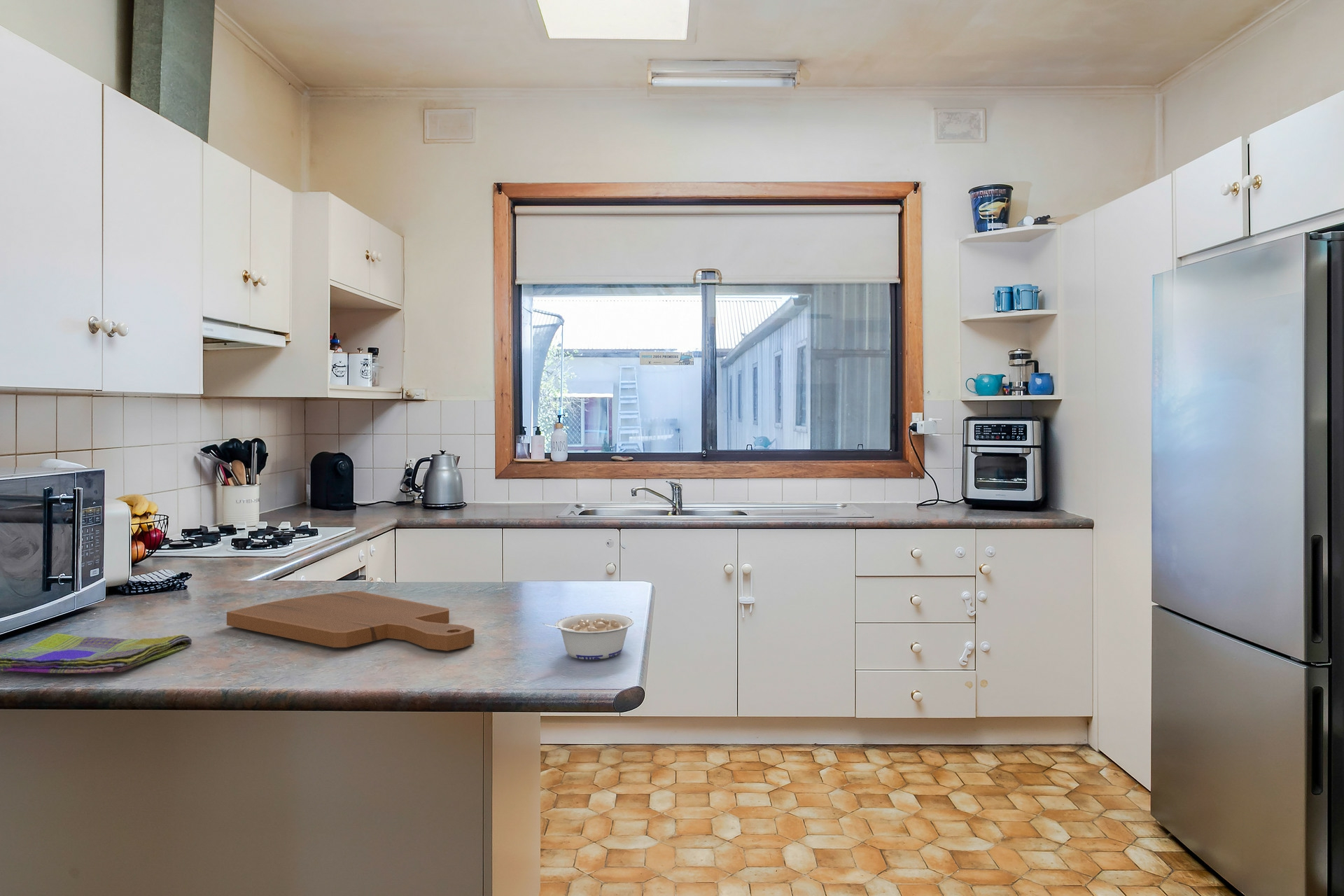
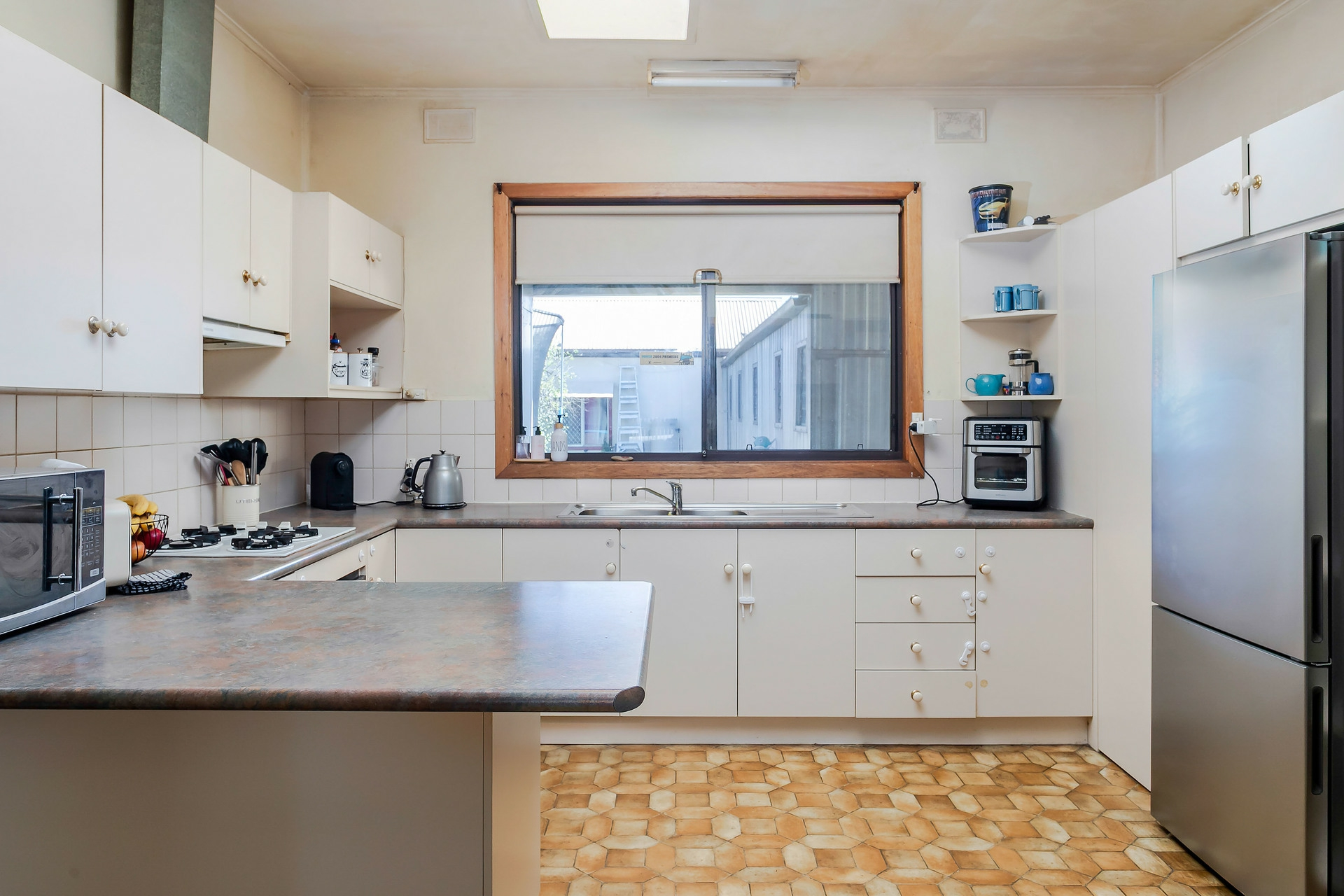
- dish towel (90, 651)
- cutting board (353, 618)
- legume (593, 635)
